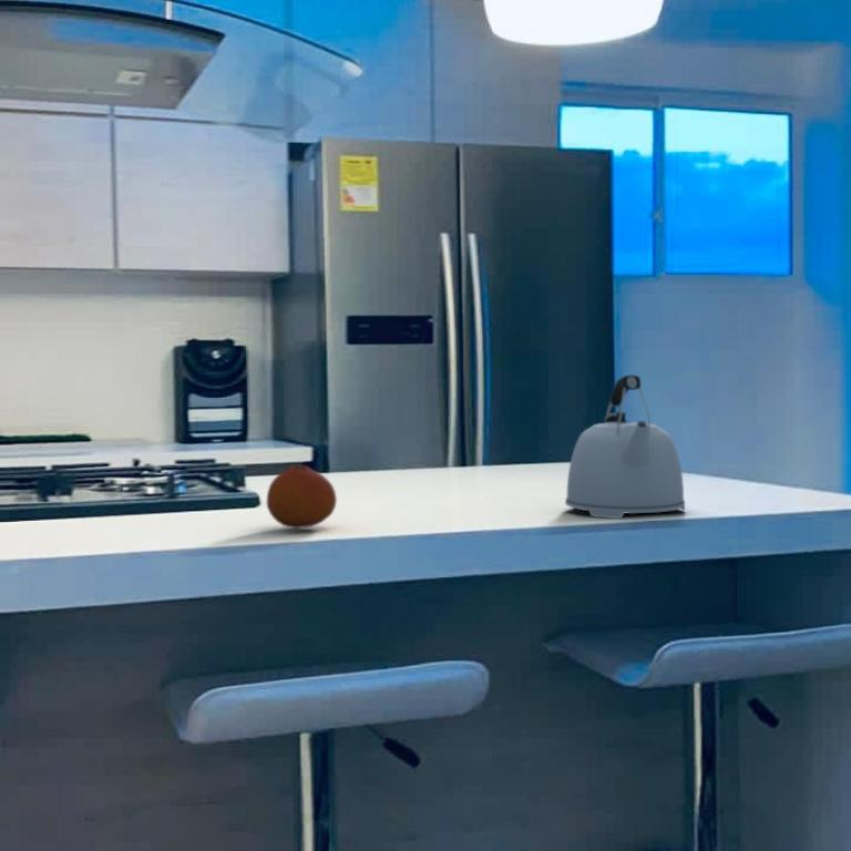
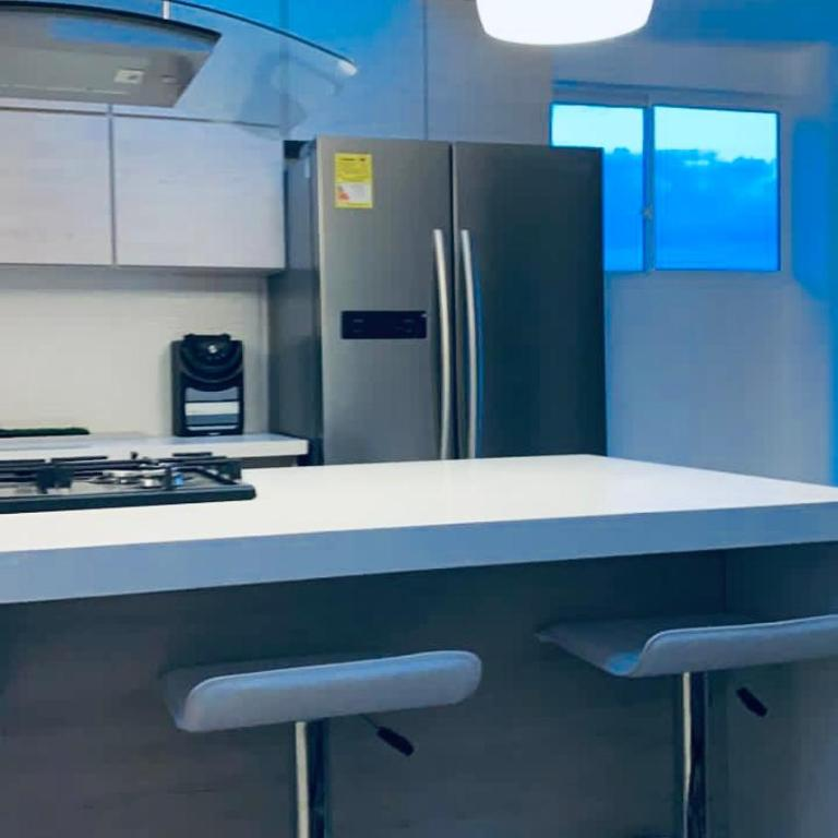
- kettle (625, 442)
- fruit (303, 495)
